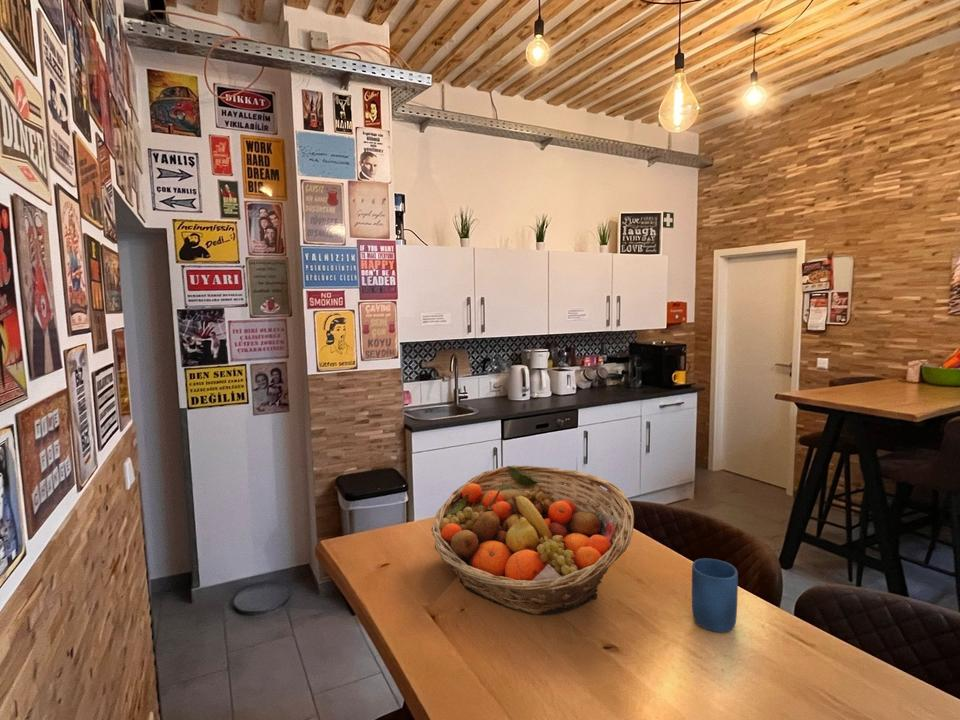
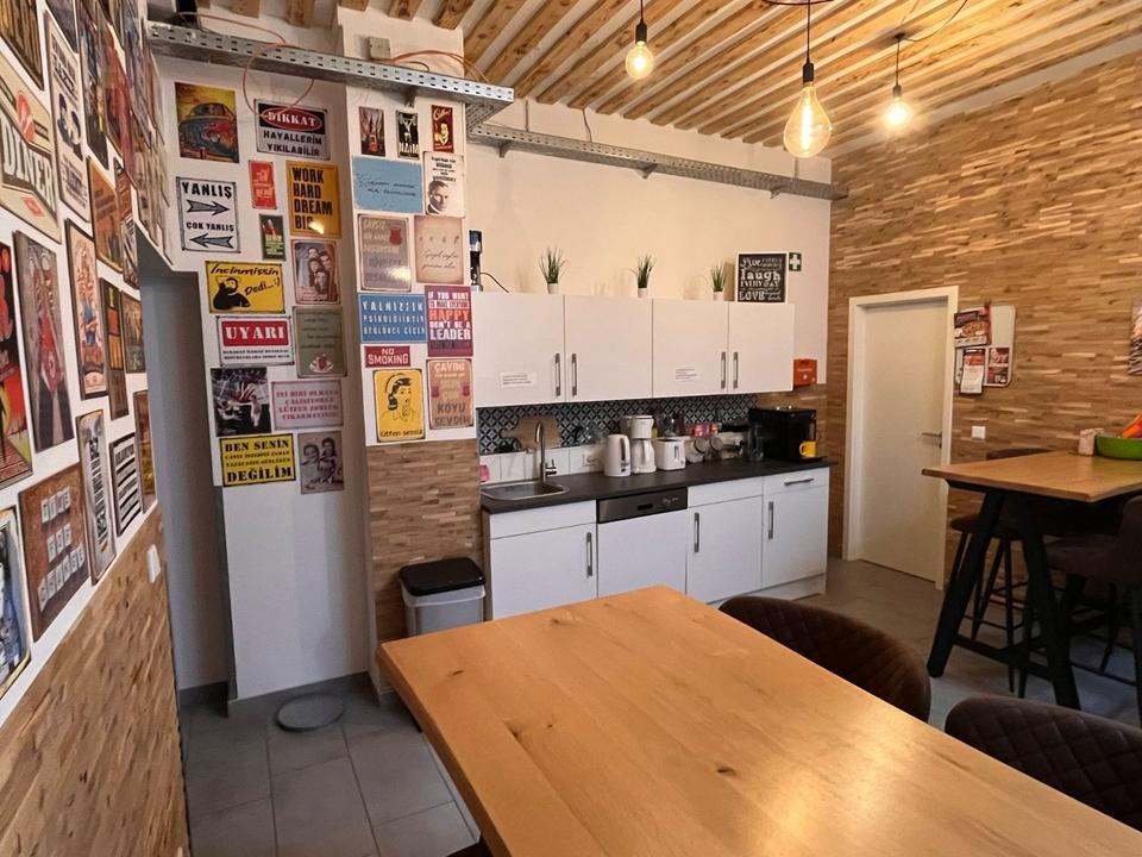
- fruit basket (528, 531)
- mug (713, 590)
